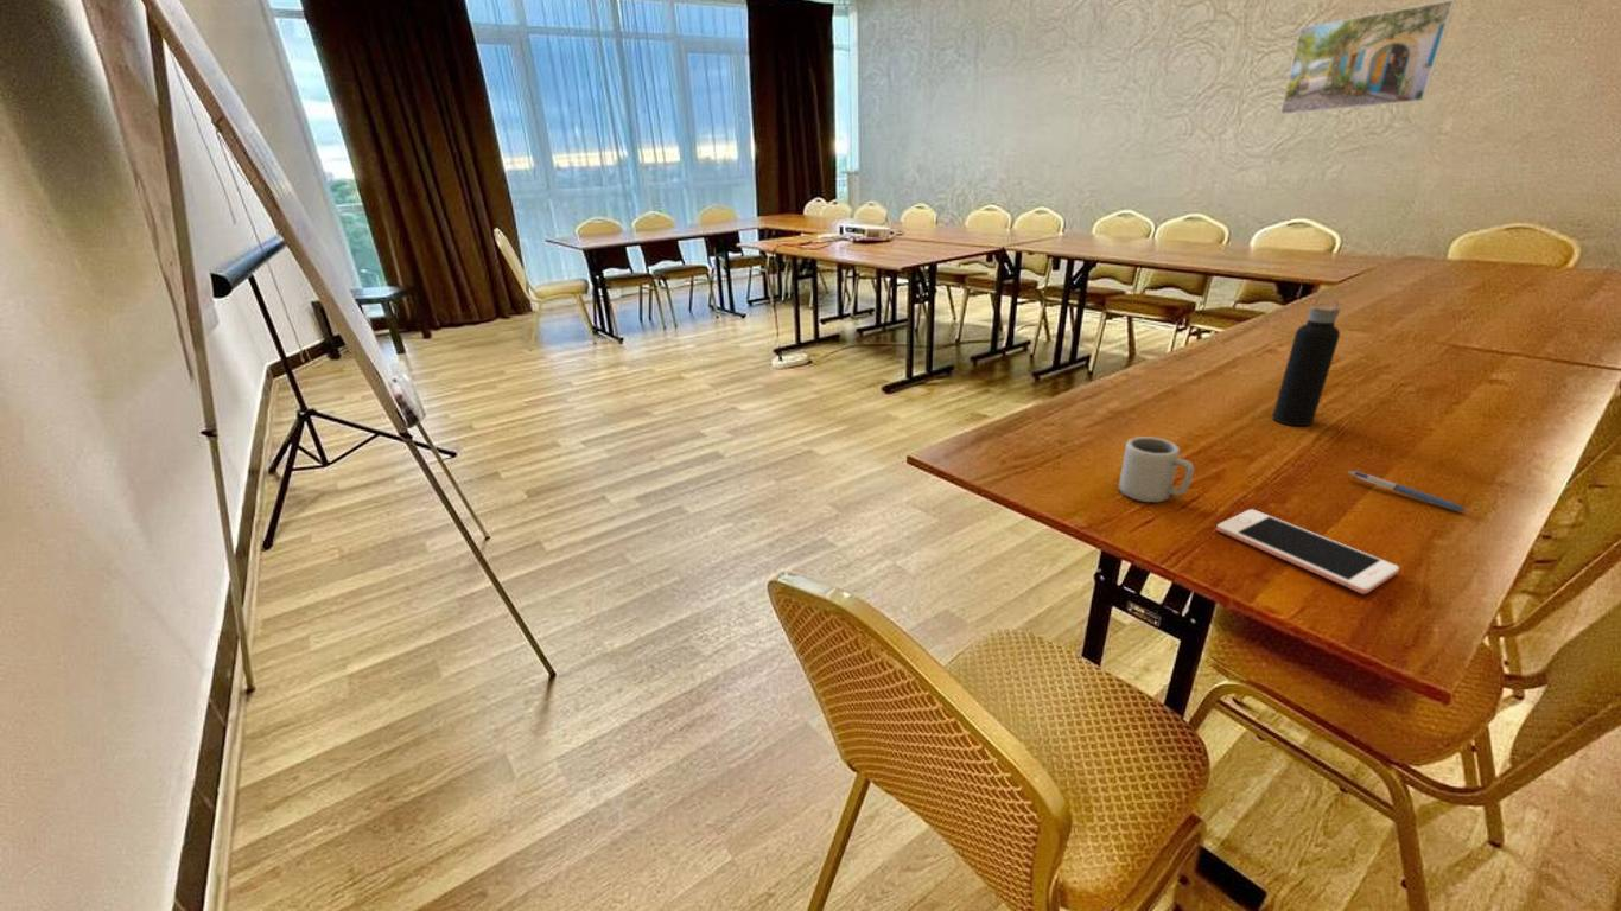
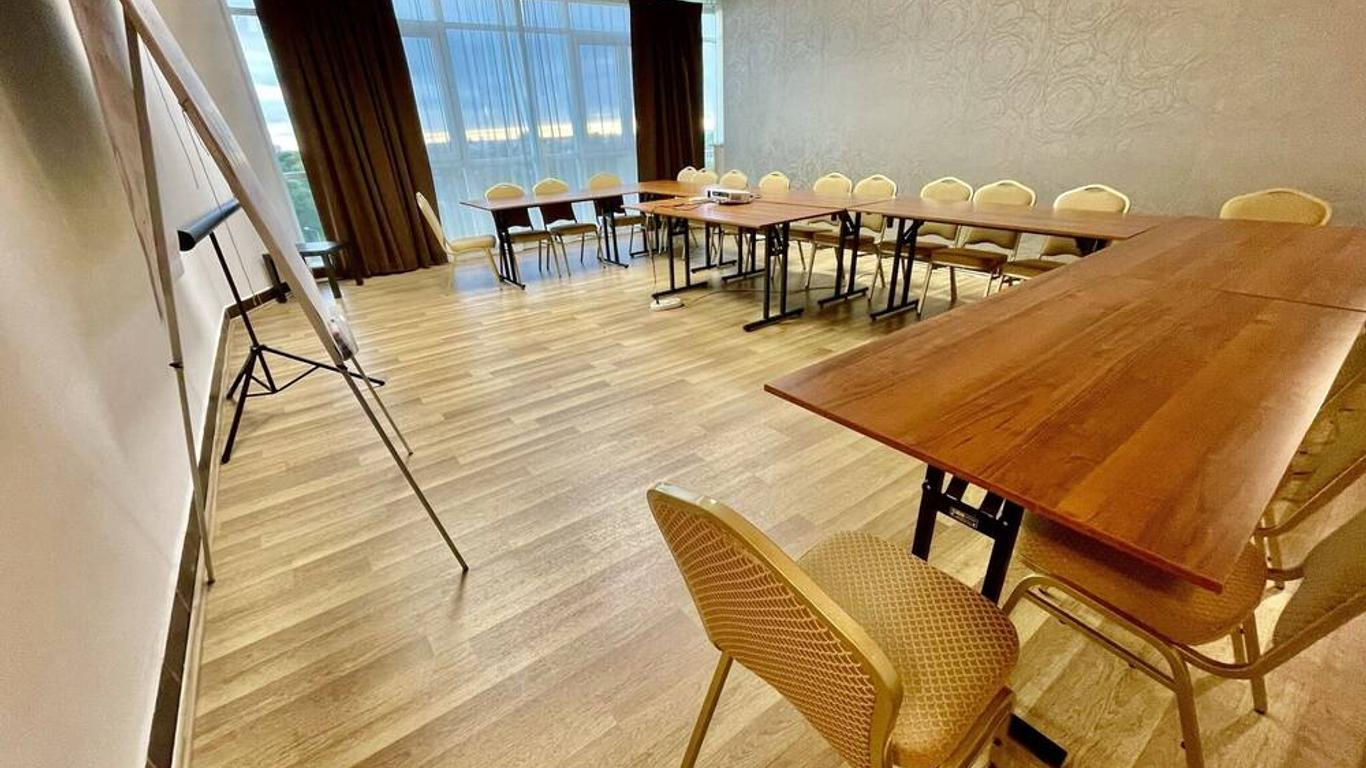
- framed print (1359, 62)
- water bottle (1309, 359)
- pen (1404, 490)
- cup (1156, 471)
- cell phone (1301, 547)
